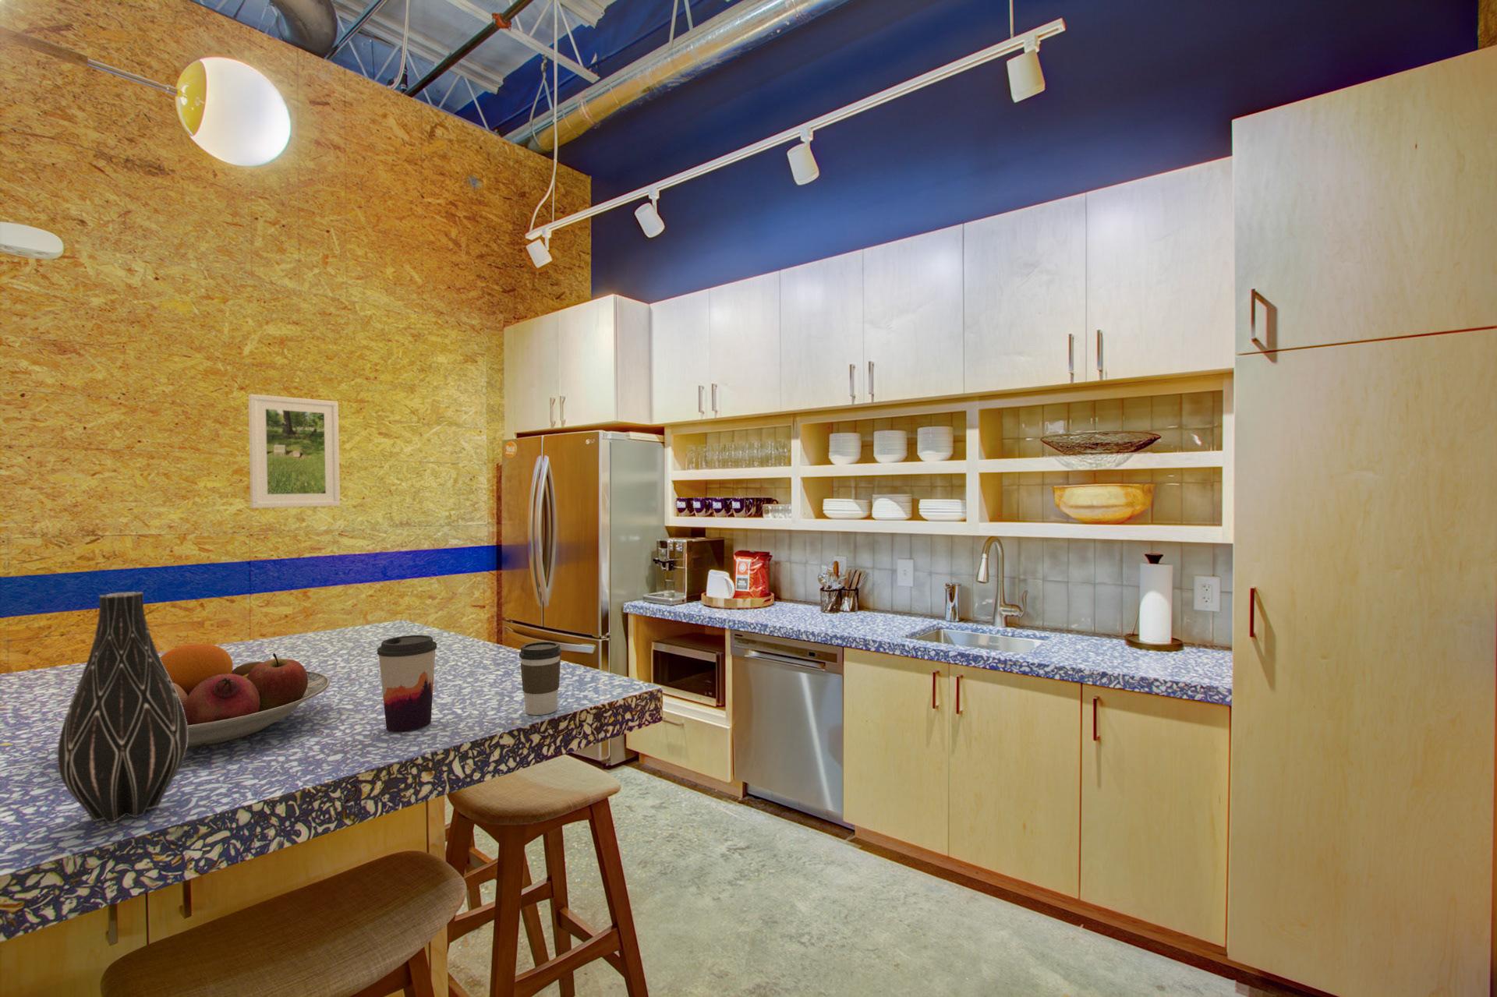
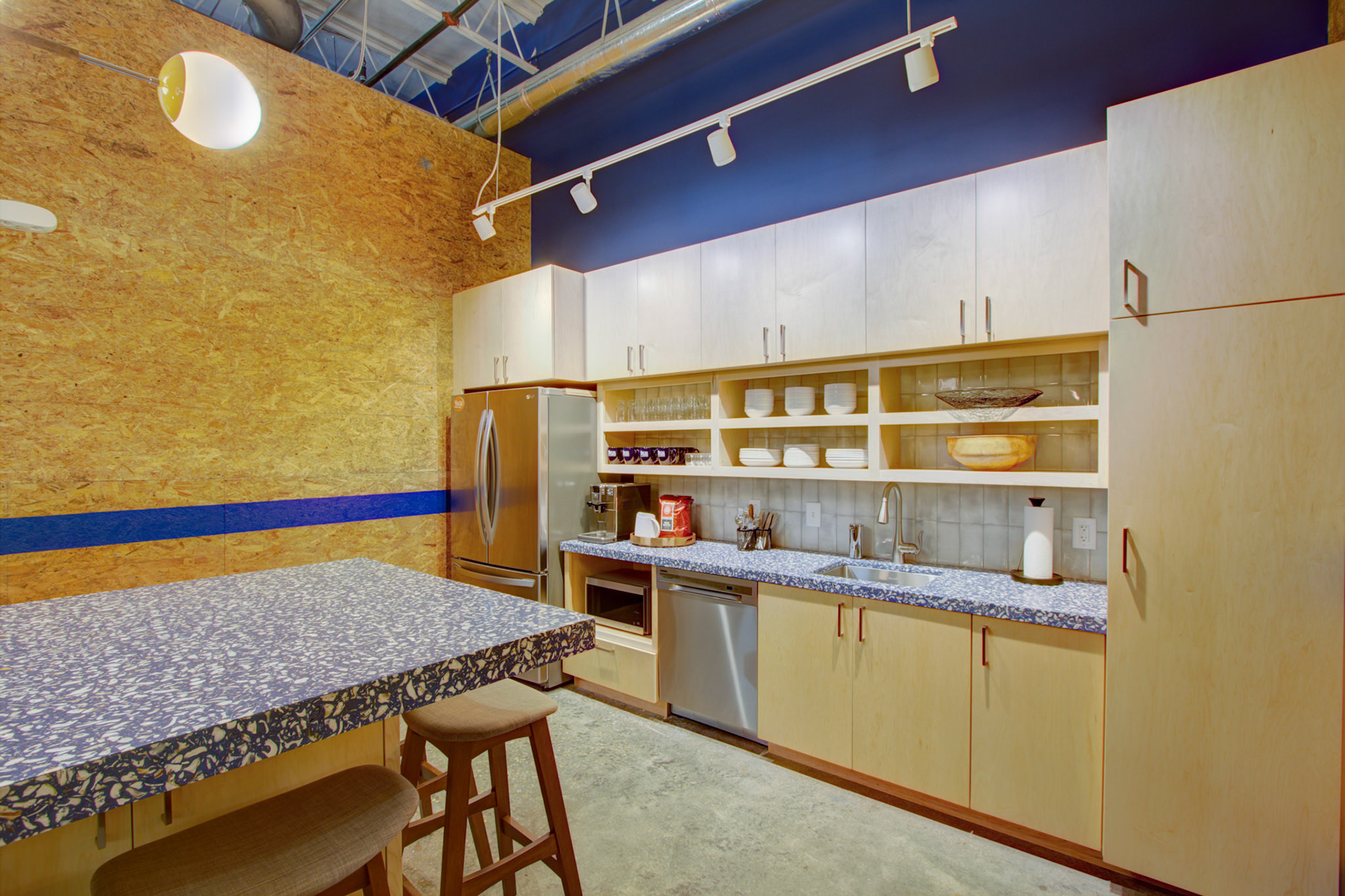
- fruit bowl (213, 688)
- vase (124, 702)
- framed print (295, 452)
- coffee cup (407, 682)
- coffee cup (540, 678)
